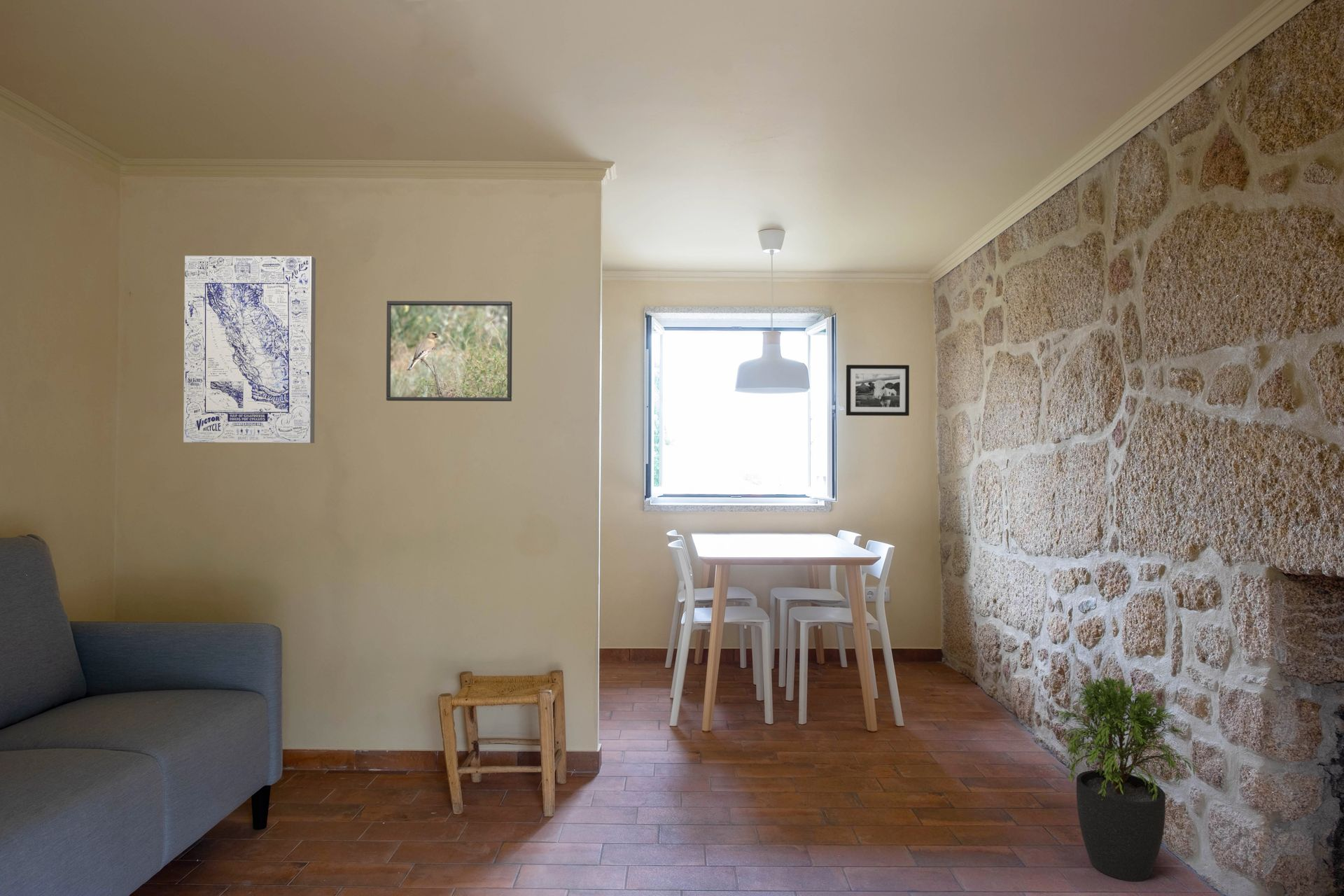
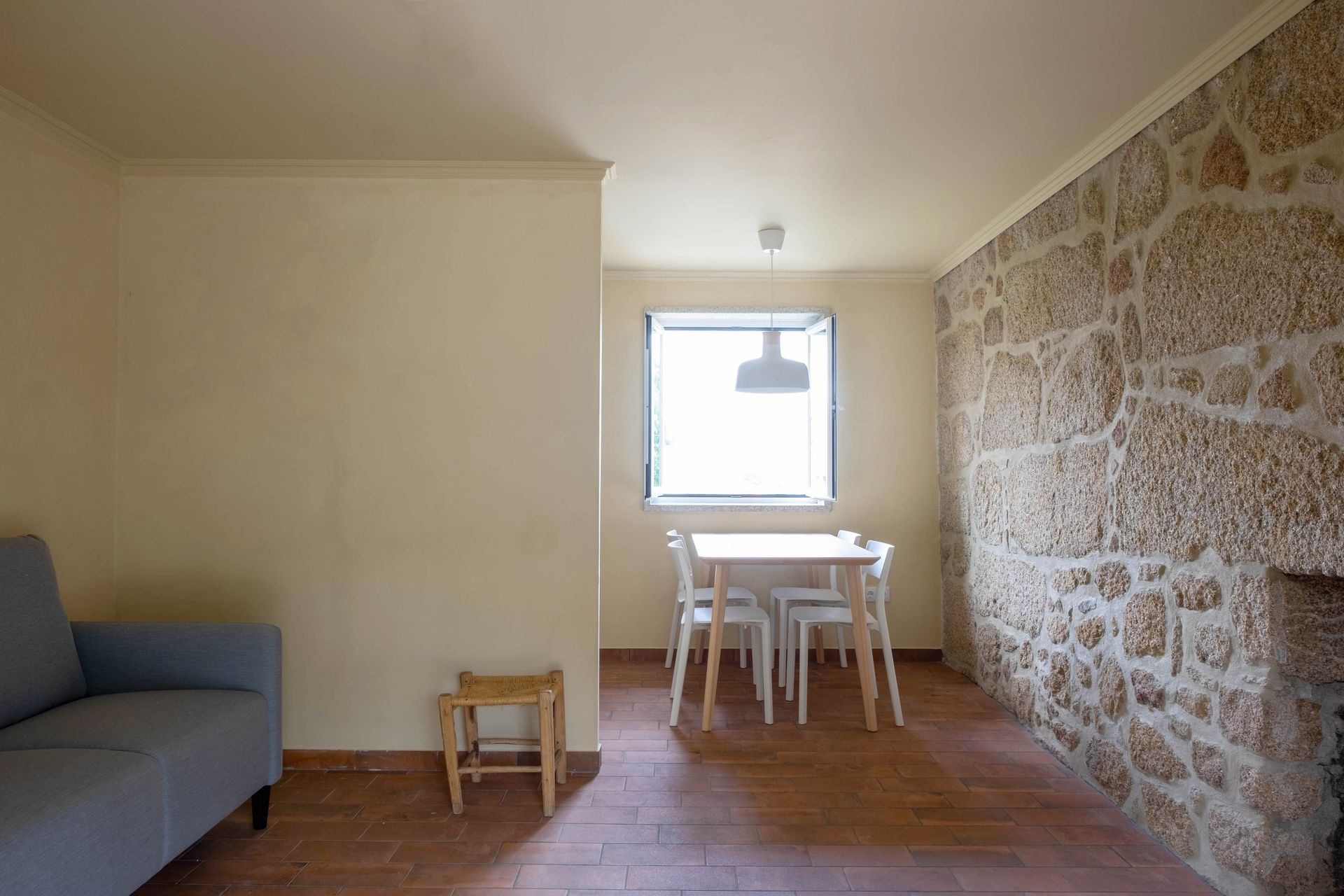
- wall art (250, 349)
- picture frame (877, 390)
- potted plant (1119, 768)
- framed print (449, 351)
